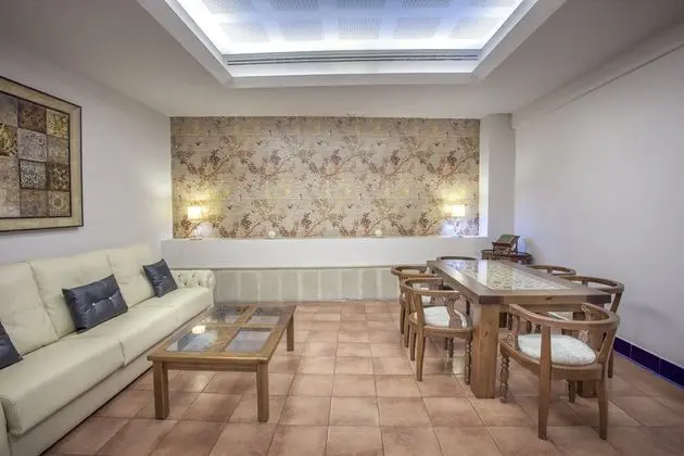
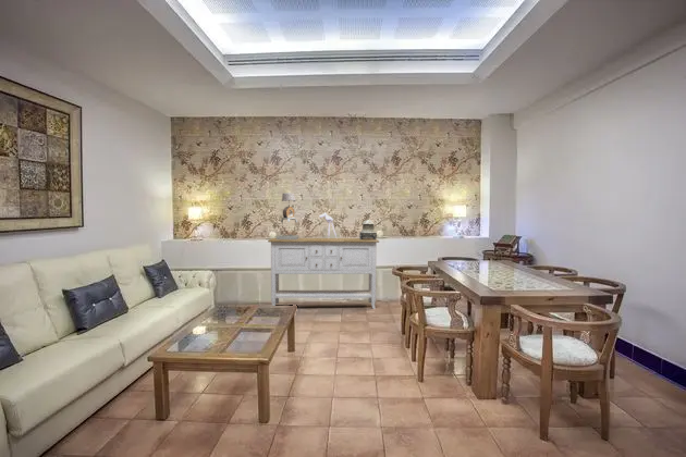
+ sideboard (323, 272)
+ table lamp (287, 215)
+ bouquet (329, 225)
+ decorative urn (368, 226)
